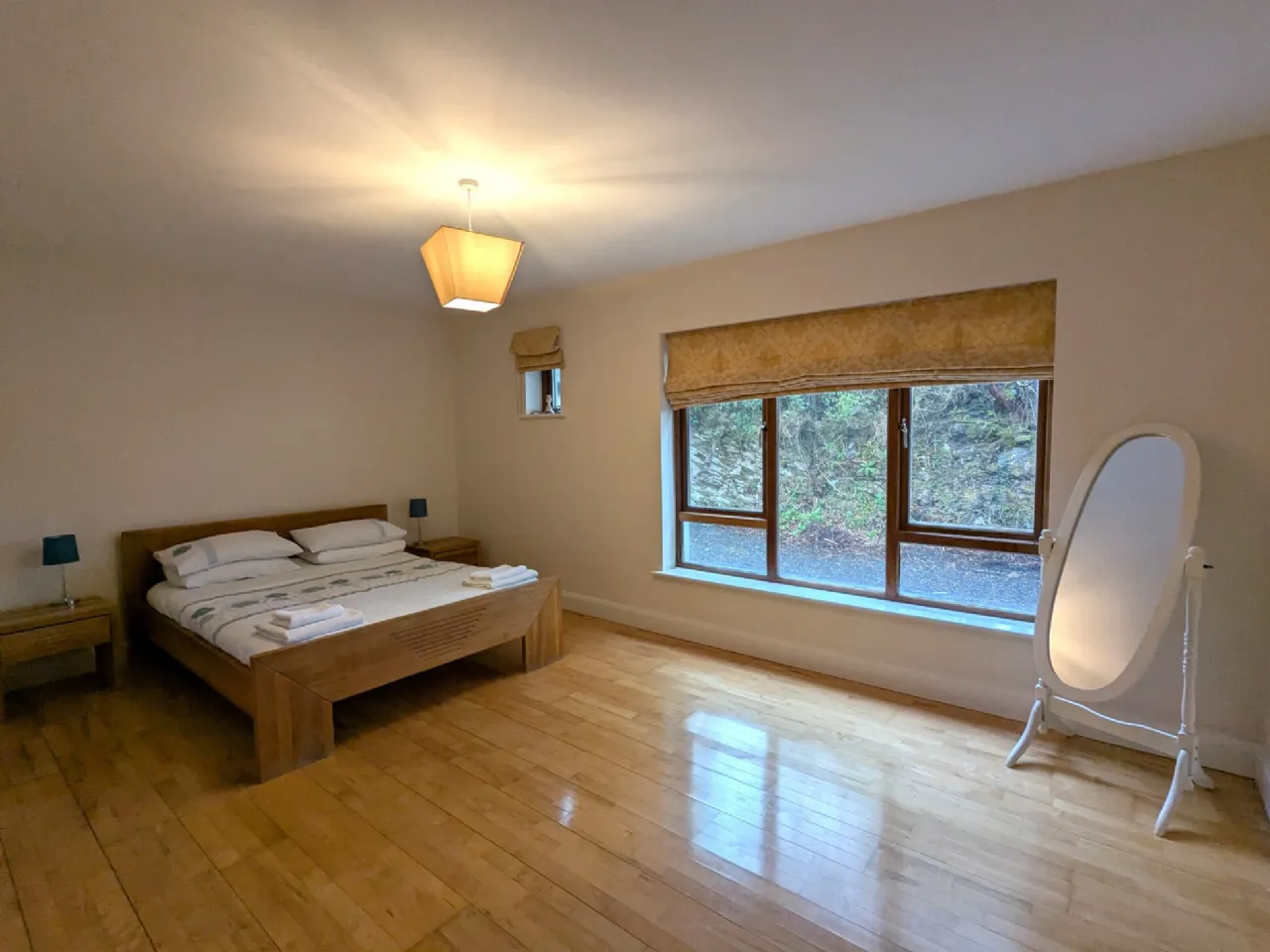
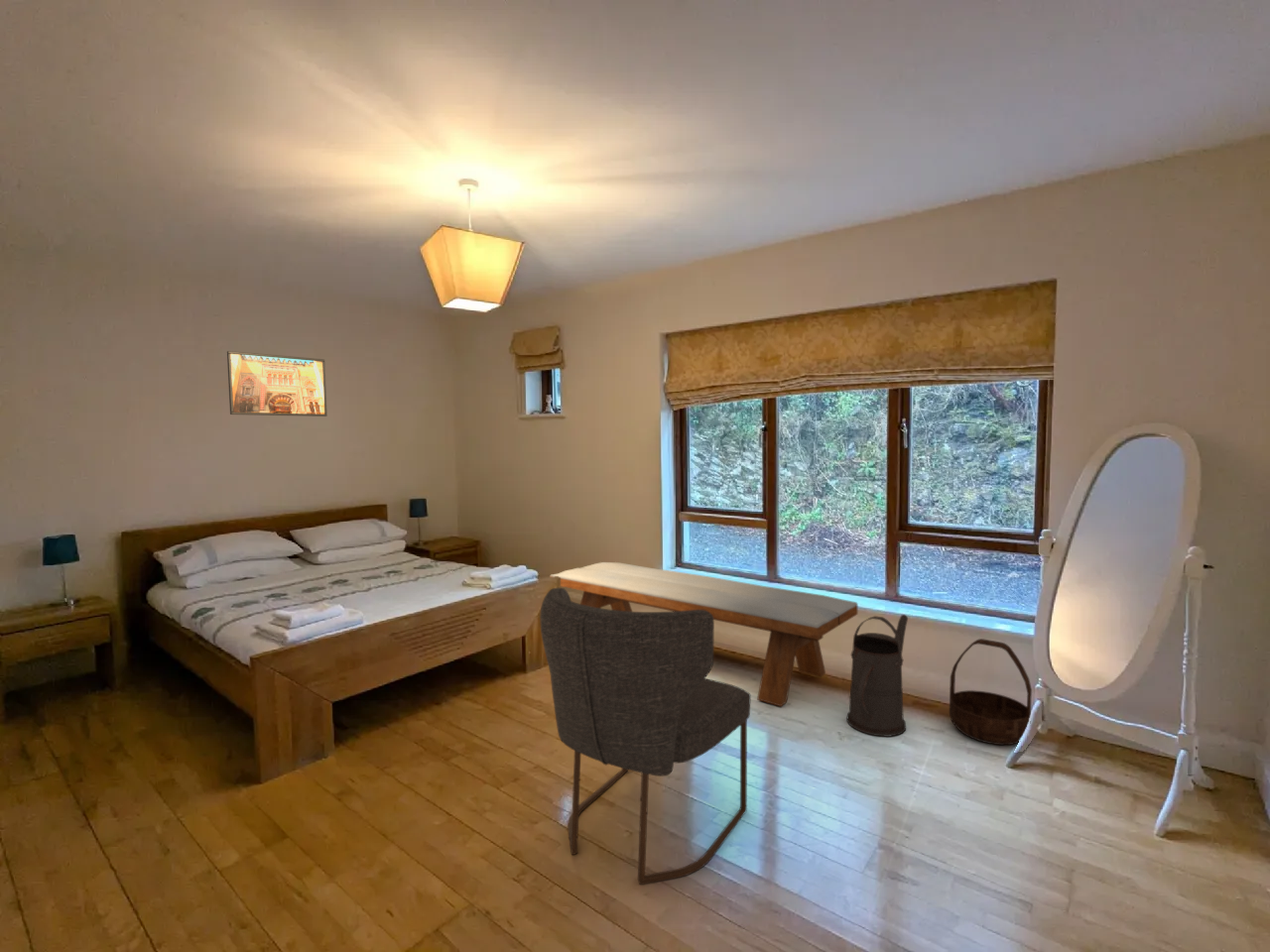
+ chair (639, 712)
+ watering can (883, 663)
+ bench (688, 610)
+ basket (989, 692)
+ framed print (280, 385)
